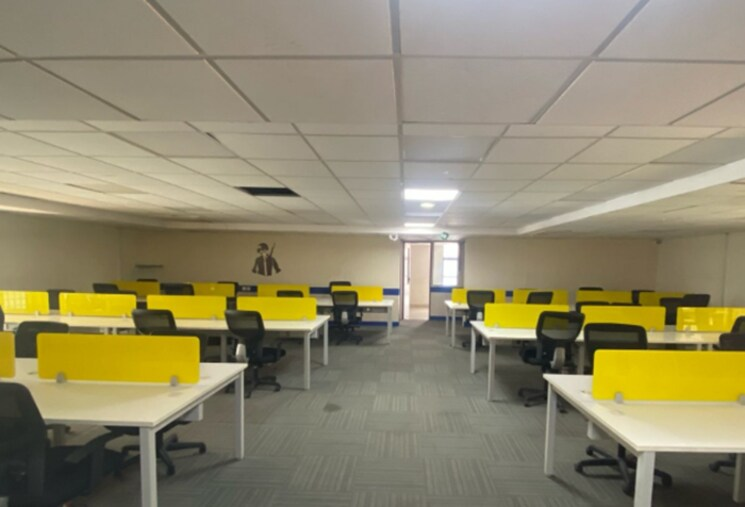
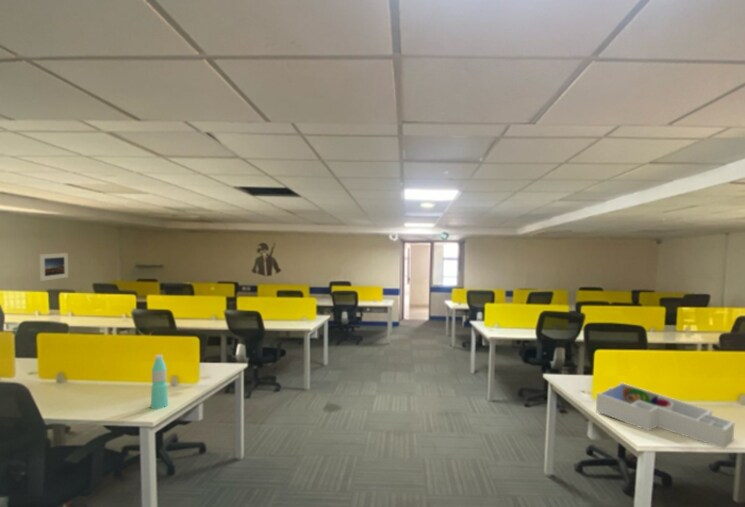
+ desk organizer (662, 414)
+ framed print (54, 266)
+ water bottle (159, 380)
